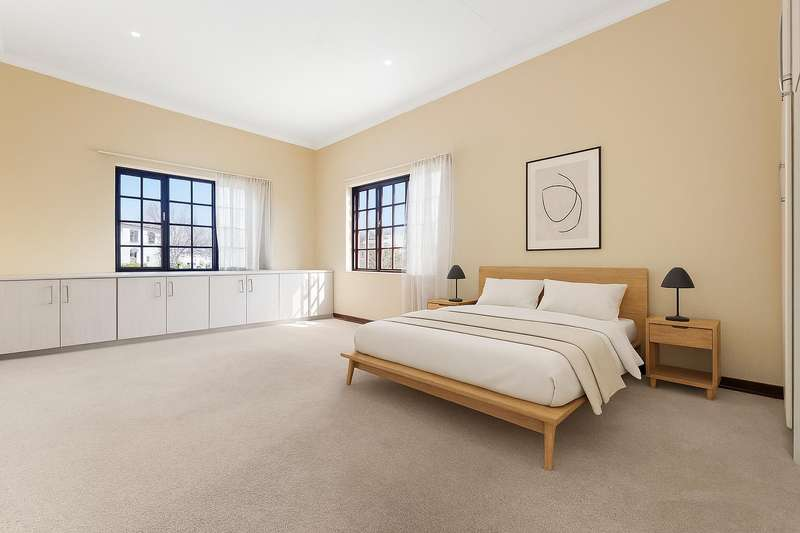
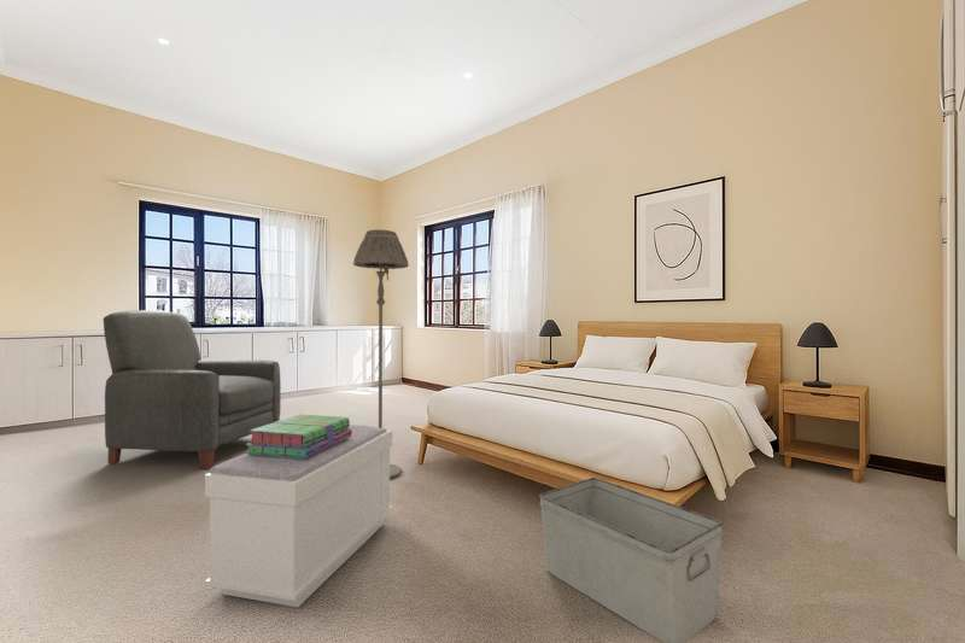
+ chair (198, 380)
+ bench (312, 497)
+ storage bin (624, 549)
+ stack of books (302, 433)
+ floor lamp (380, 352)
